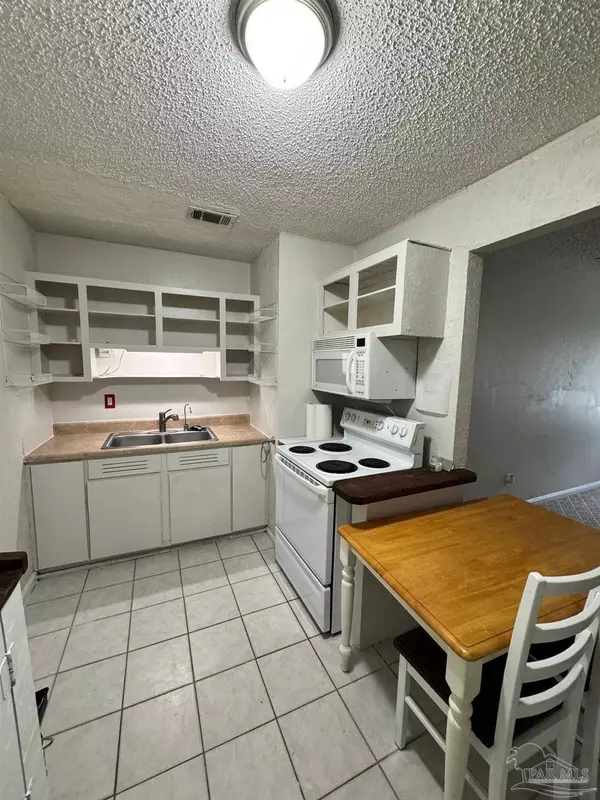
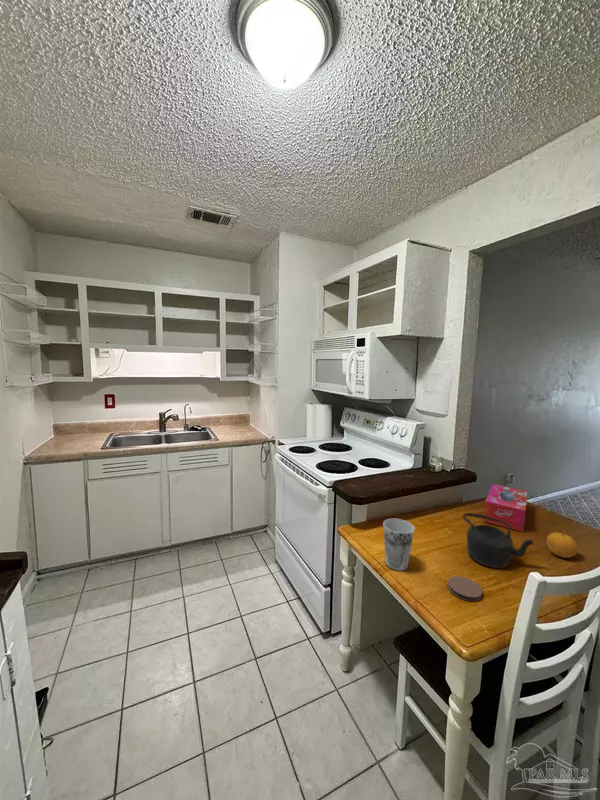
+ fruit (562, 542)
+ coaster (464, 588)
+ tissue box (506, 505)
+ teapot (493, 542)
+ cup (397, 544)
